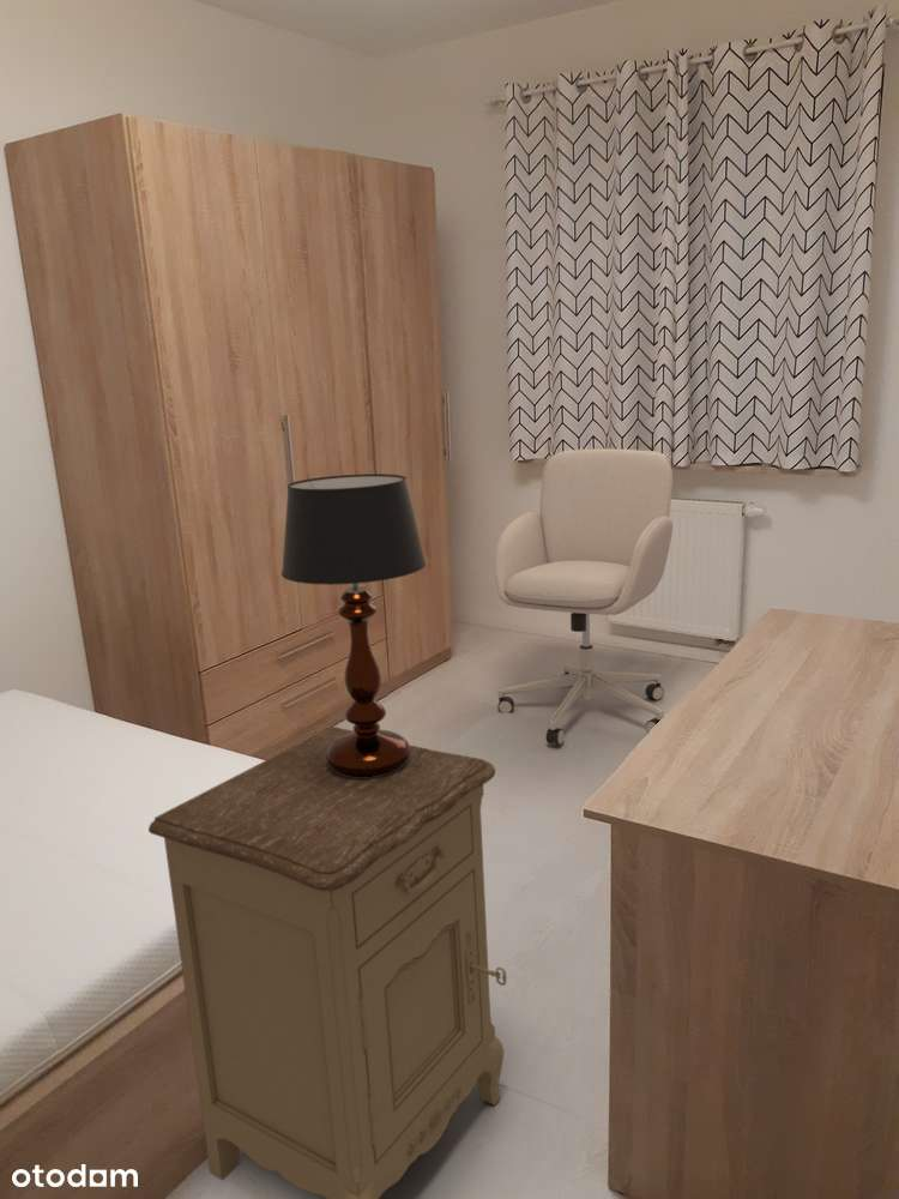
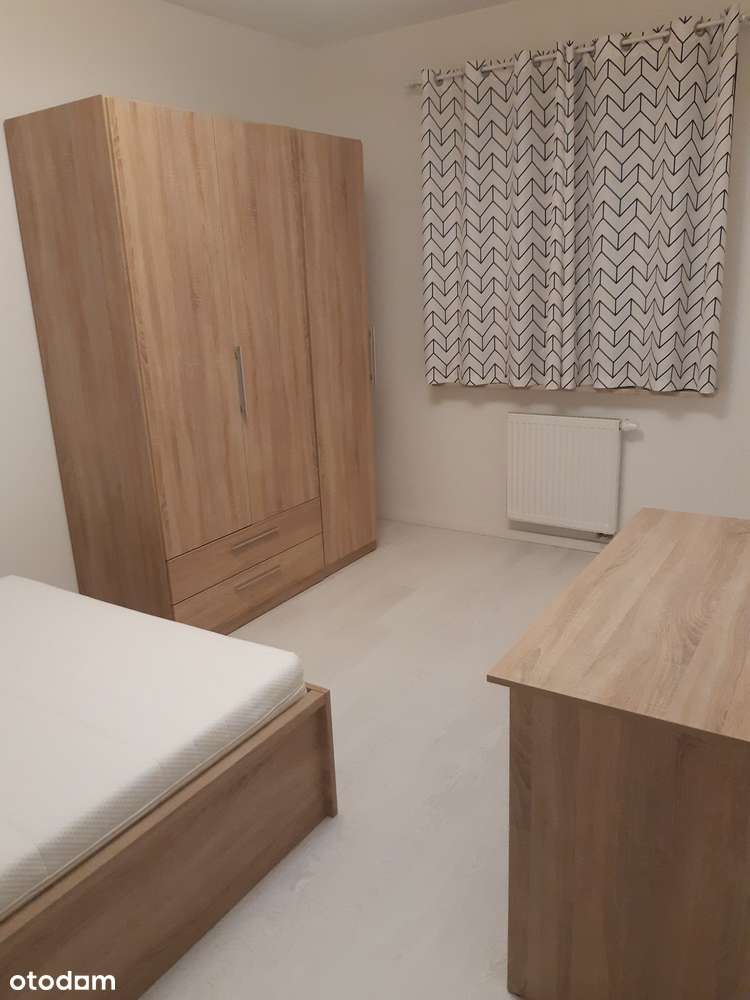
- nightstand (361, 976)
- table lamp (358, 626)
- chair (583, 590)
